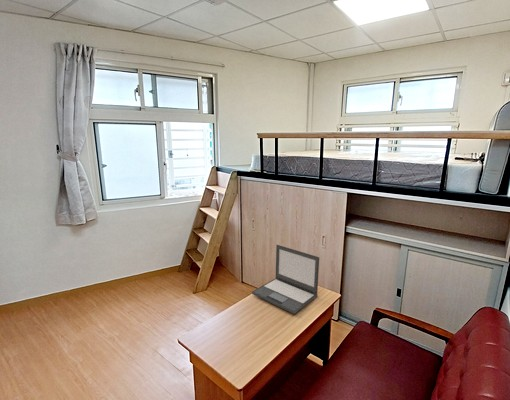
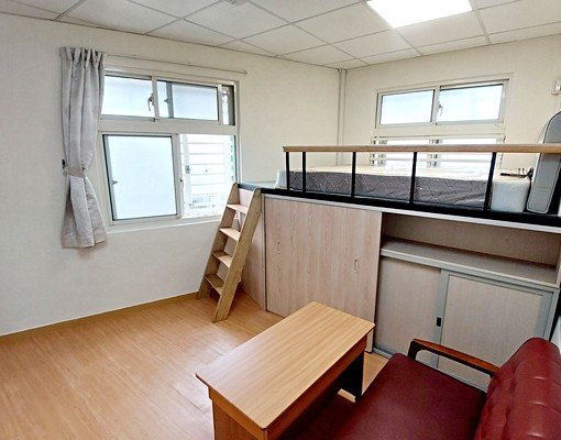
- laptop (285, 275)
